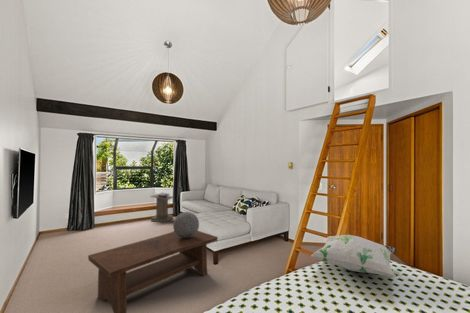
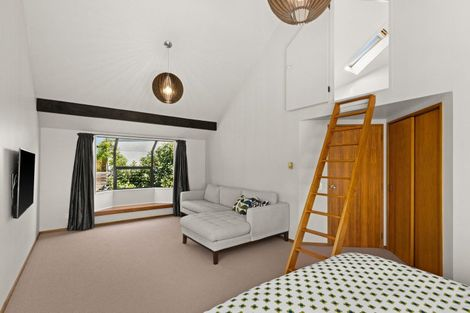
- lectern (162, 206)
- decorative pillow (355, 252)
- coffee table (158, 264)
- decorative sphere (186, 224)
